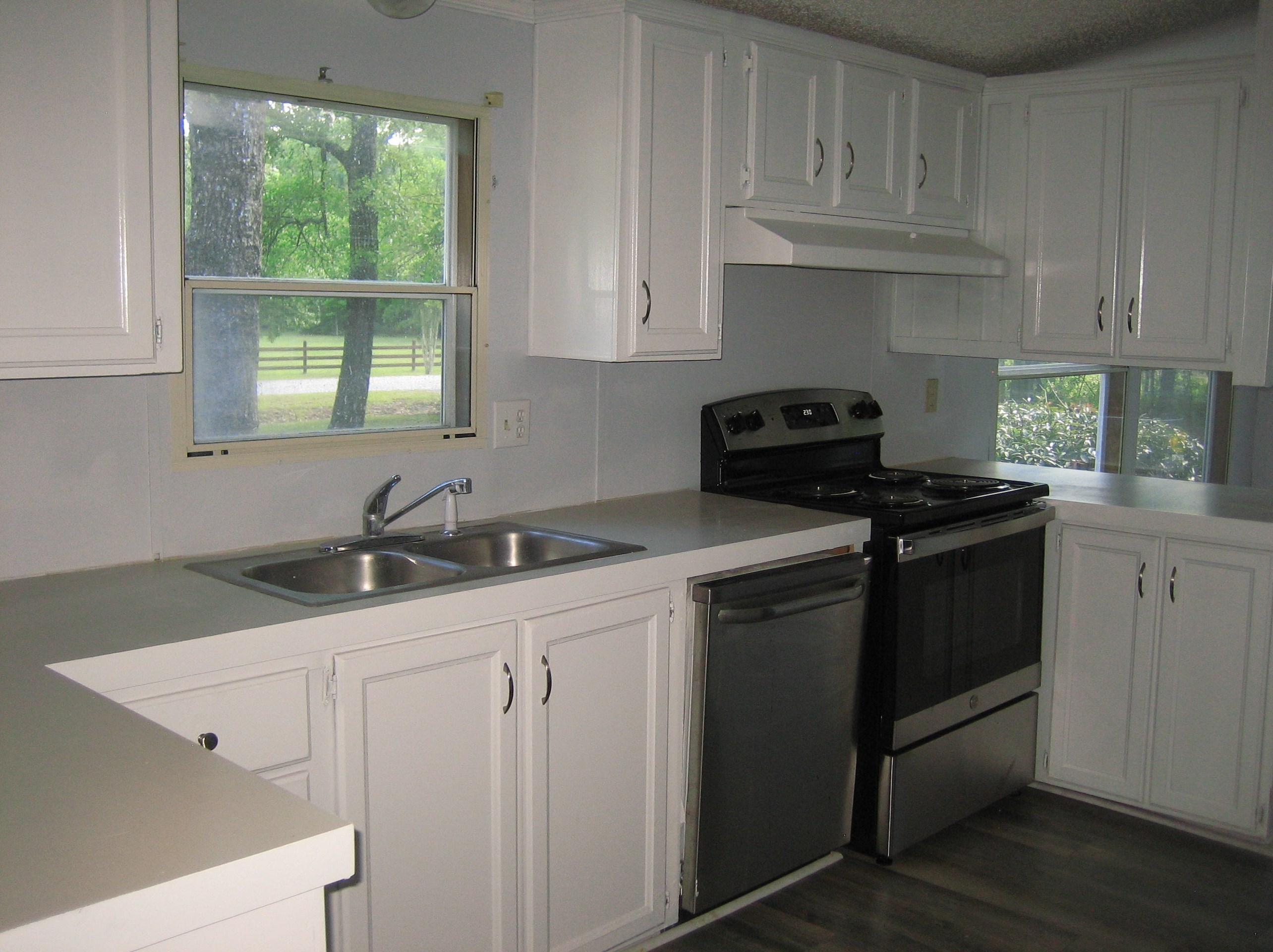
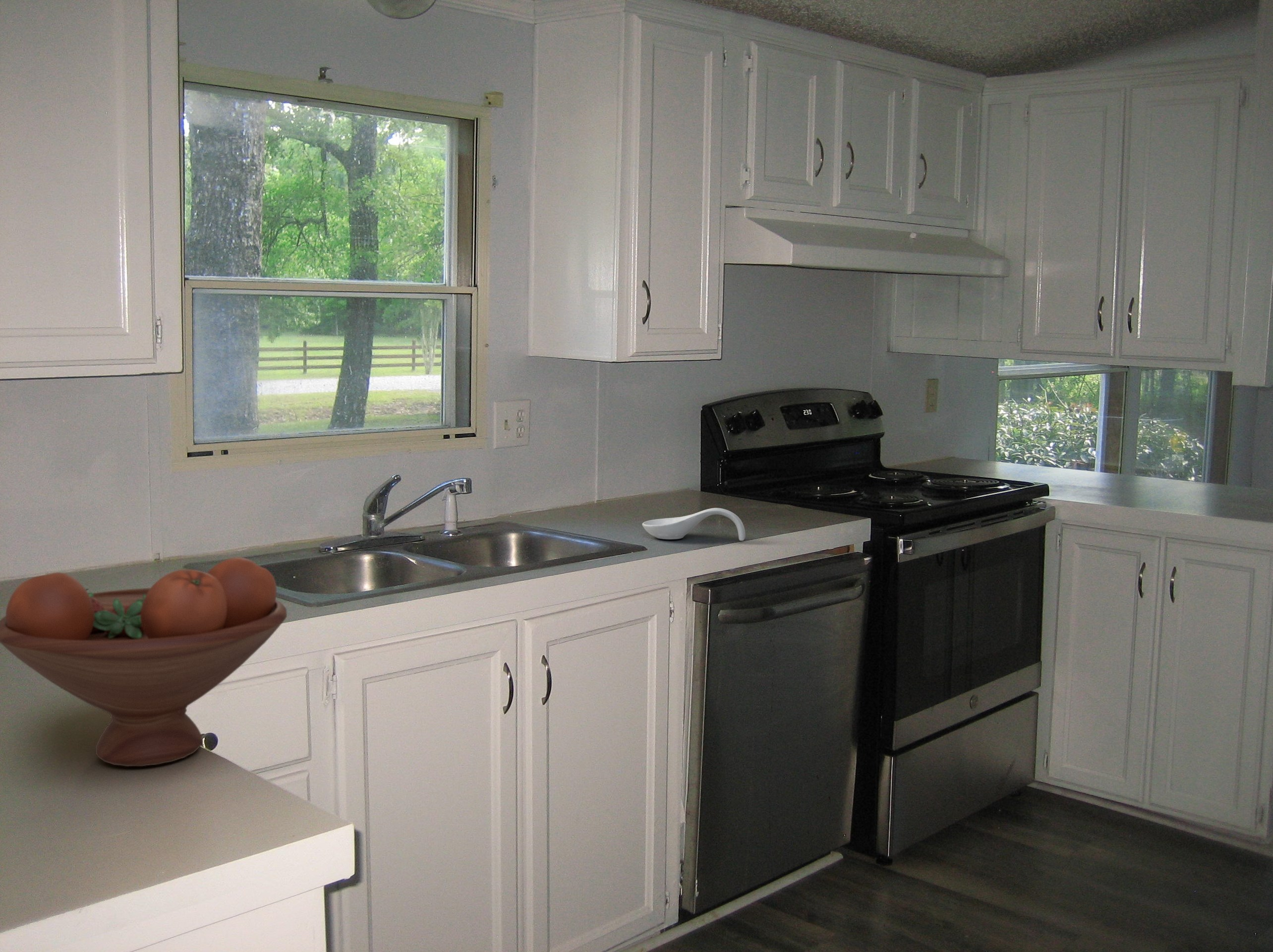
+ fruit bowl (147, 655)
+ spoon rest (694, 523)
